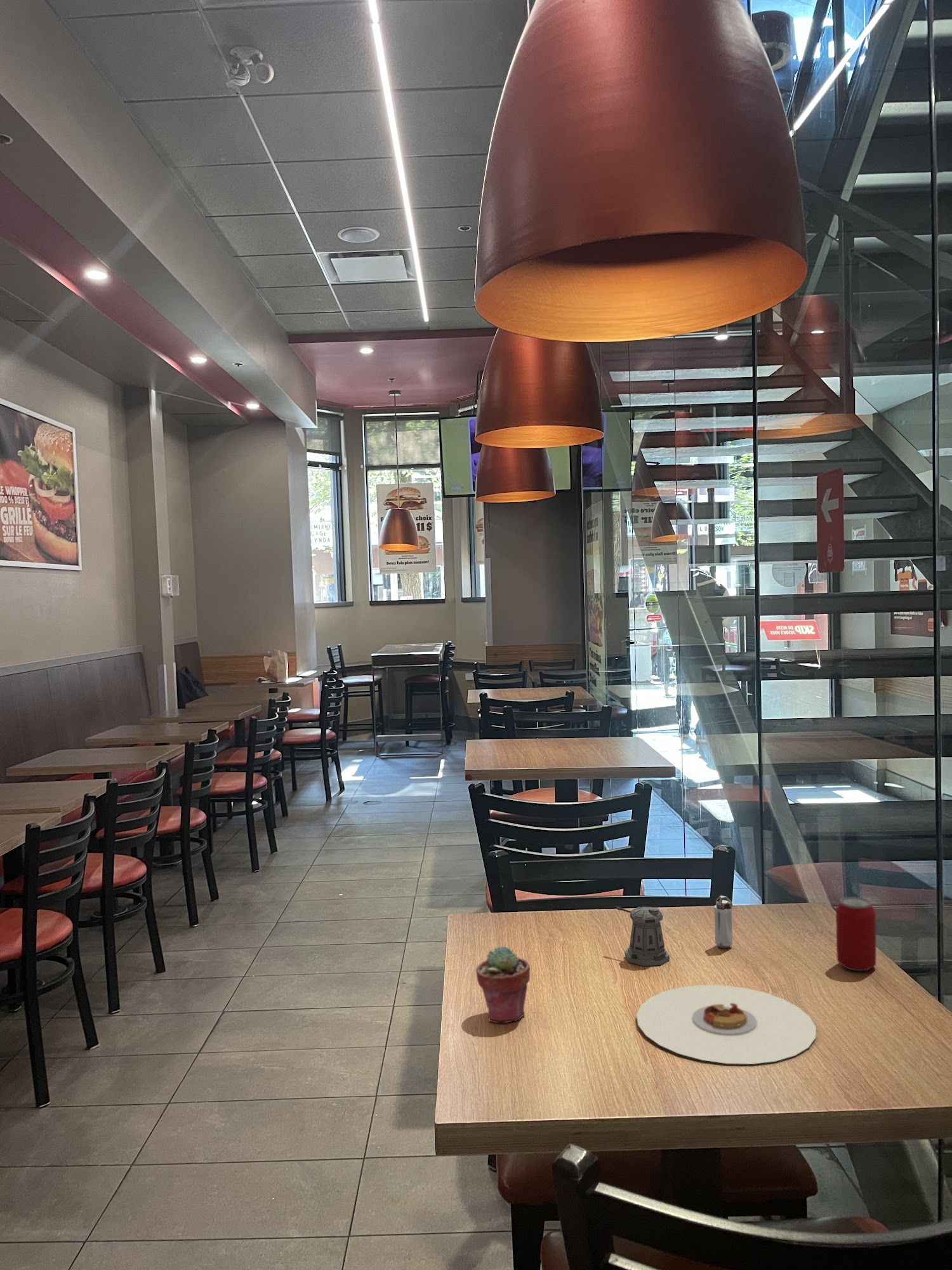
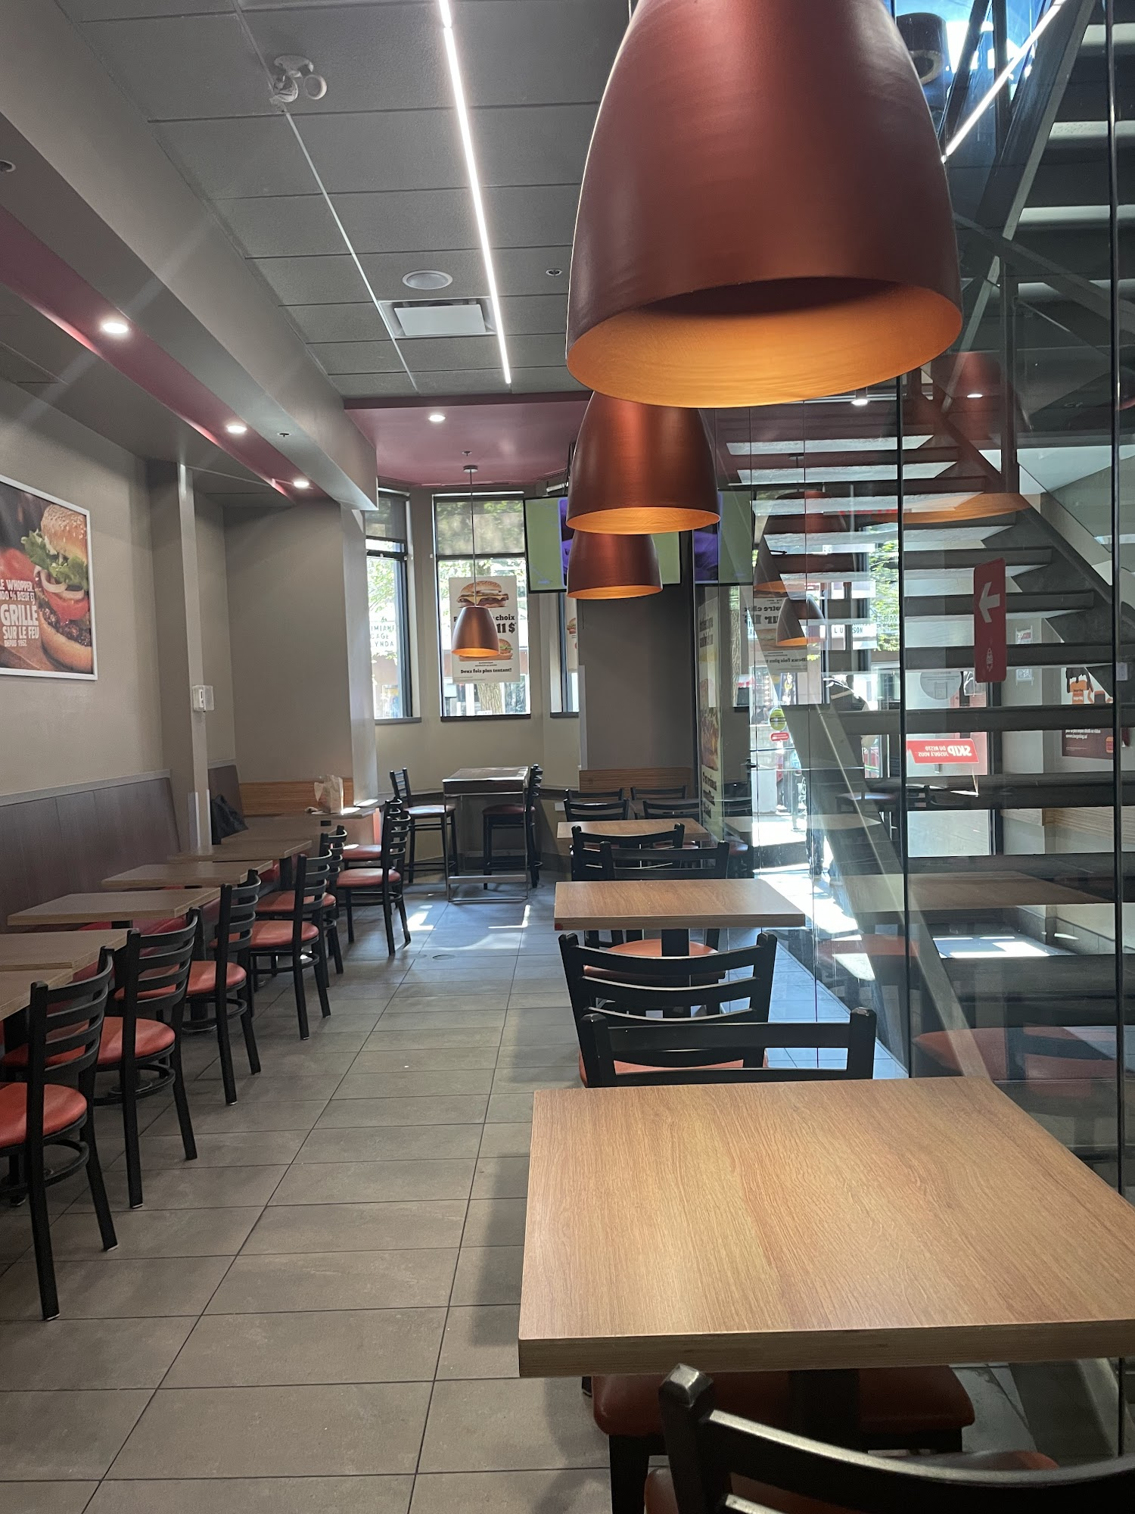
- pepper shaker (643, 930)
- shaker (723, 921)
- beverage can (856, 933)
- potted succulent (503, 980)
- plate (724, 1015)
